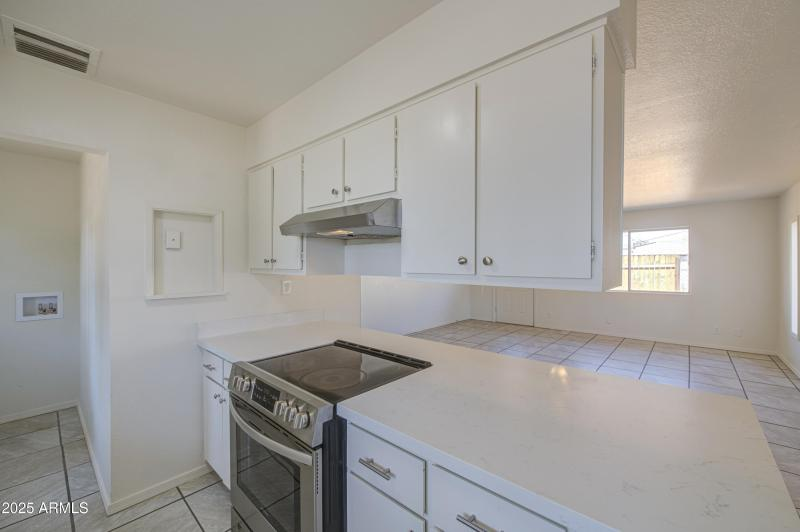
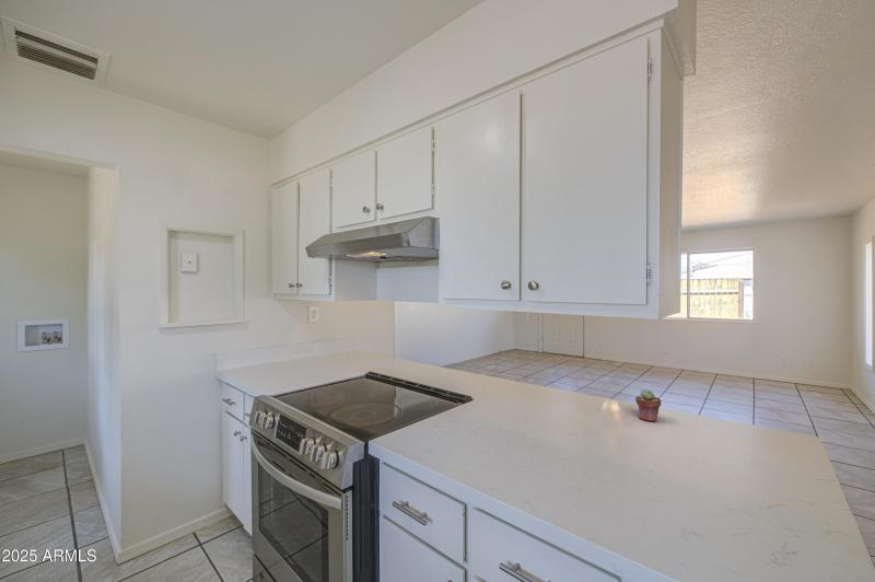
+ potted succulent (648, 404)
